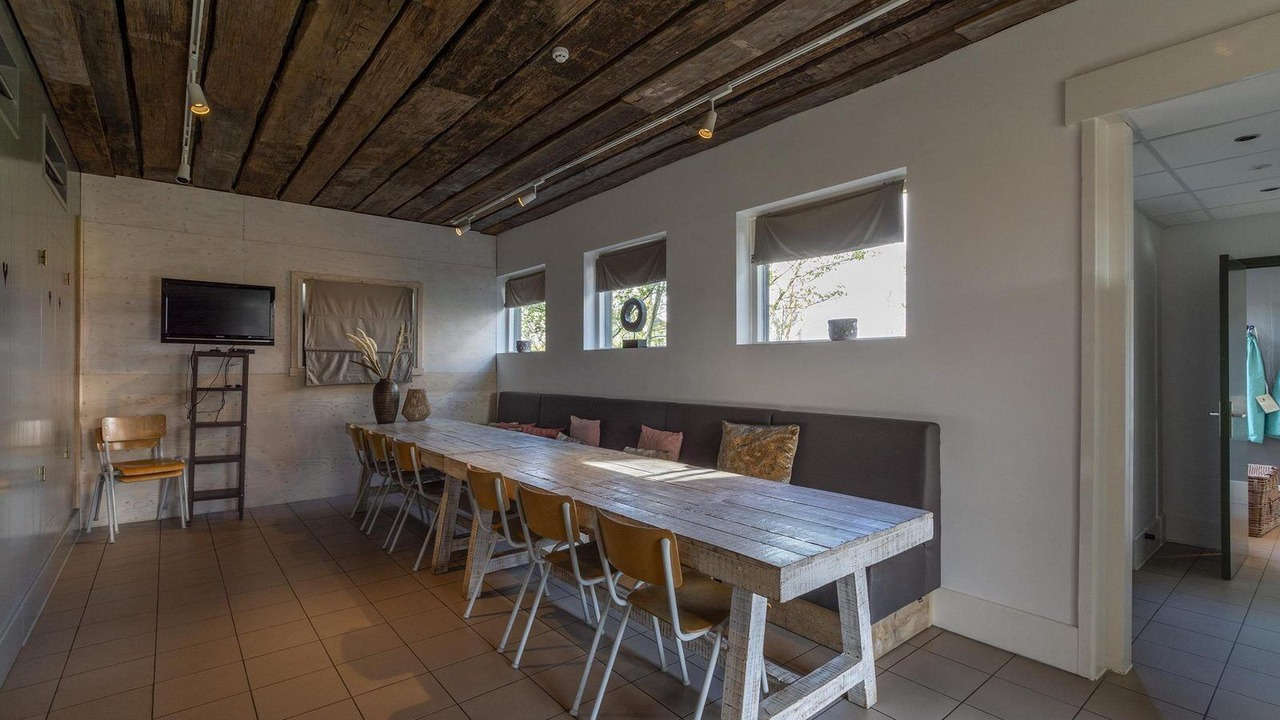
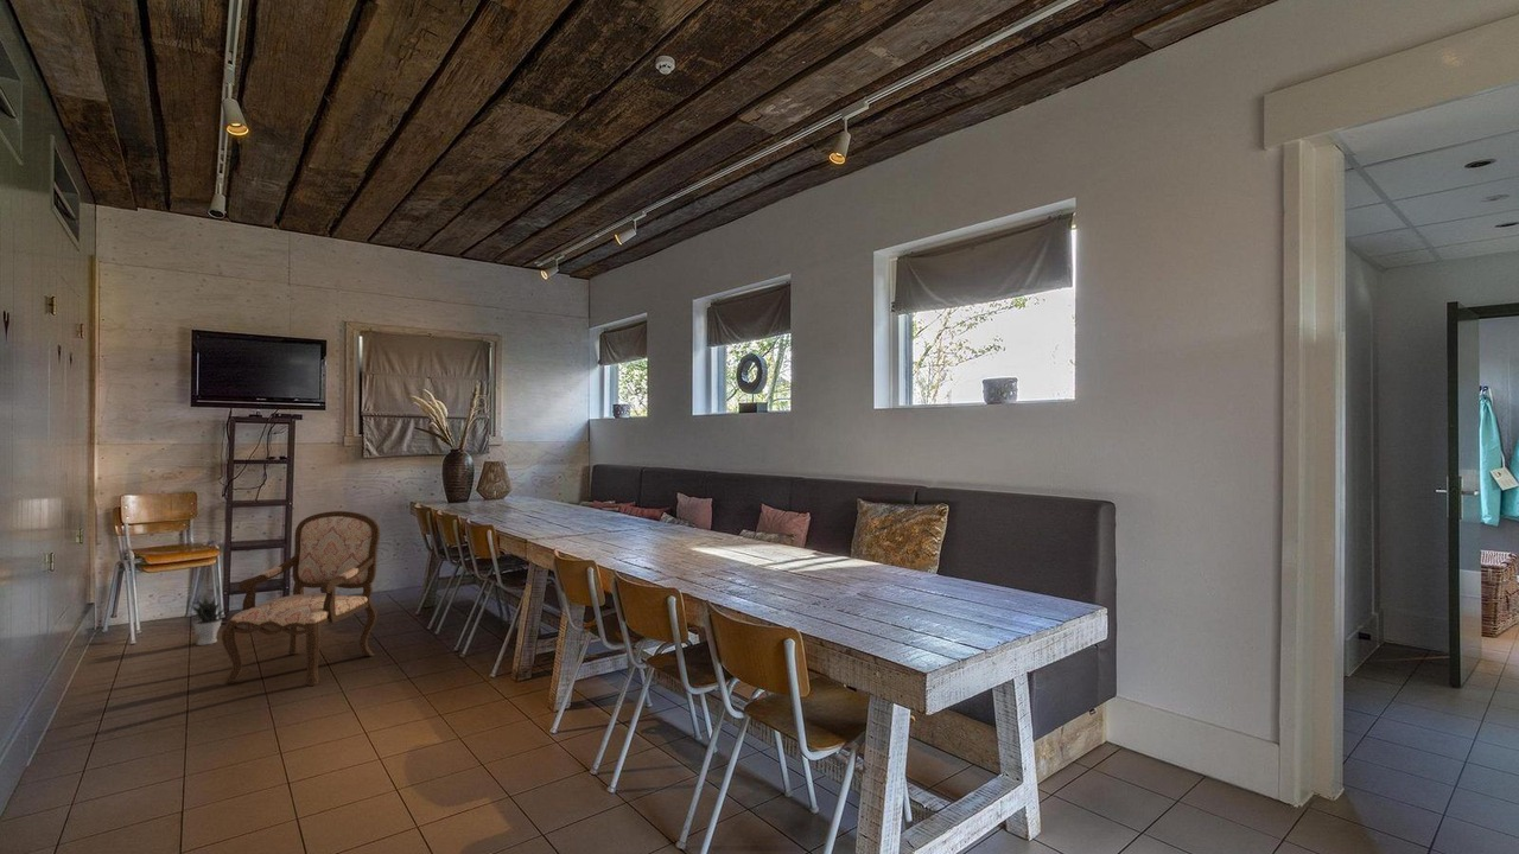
+ potted plant (204, 619)
+ armchair (306, 594)
